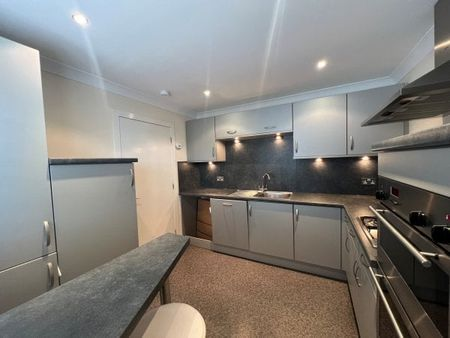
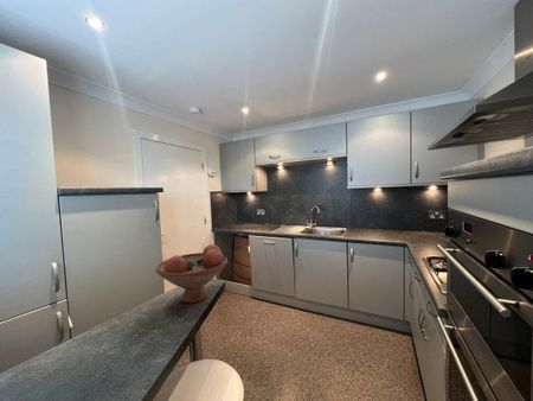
+ fruit bowl (193, 273)
